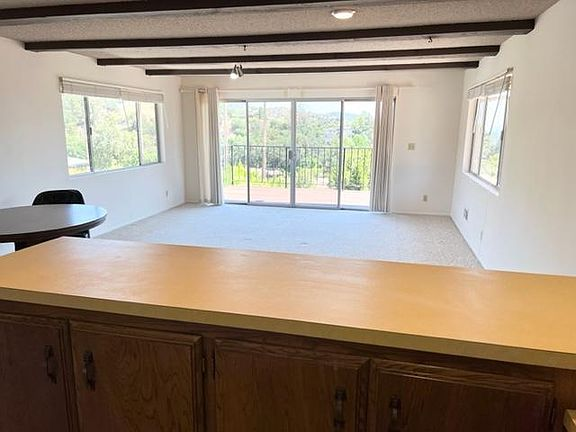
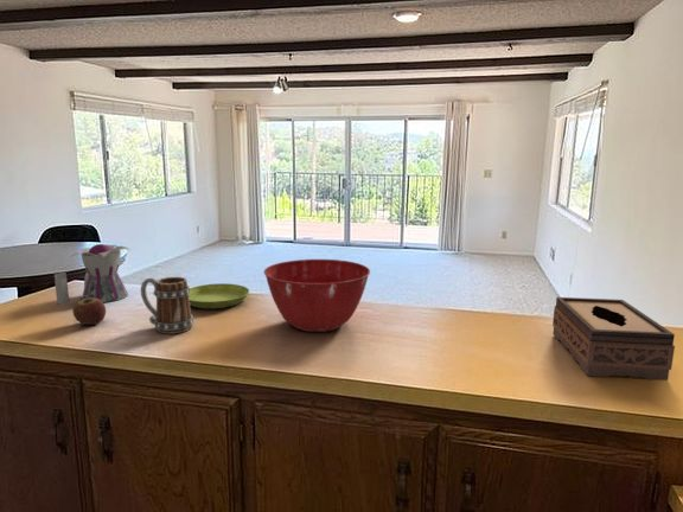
+ saucer (216, 296)
+ apple (89, 309)
+ mixing bowl (317, 296)
+ tissue box (606, 334)
+ teapot (96, 271)
+ mug (166, 303)
